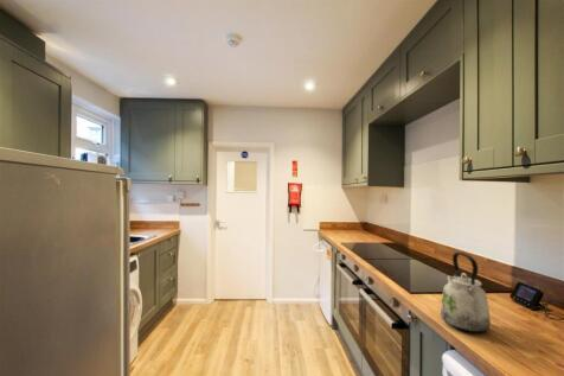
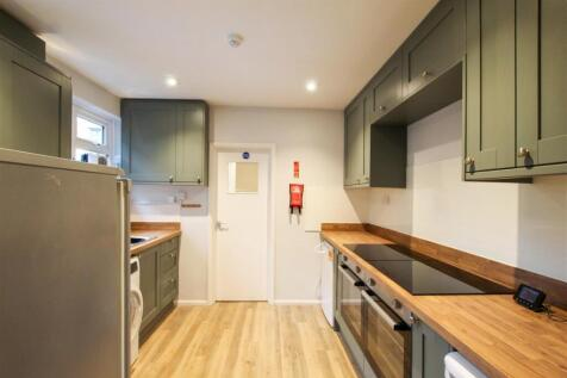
- kettle (460, 286)
